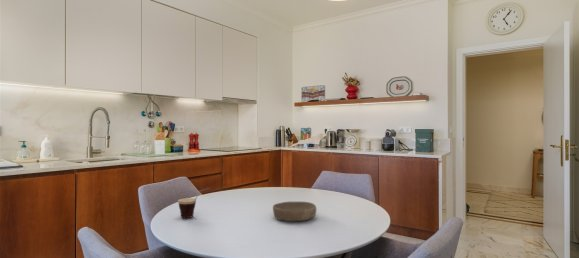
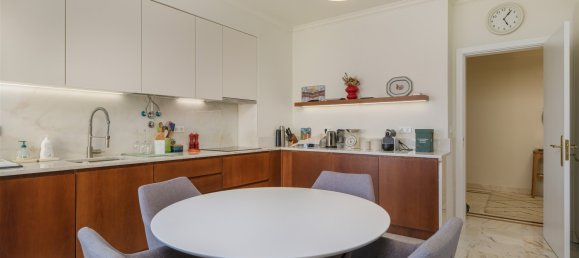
- cup (194, 202)
- bowl (294, 211)
